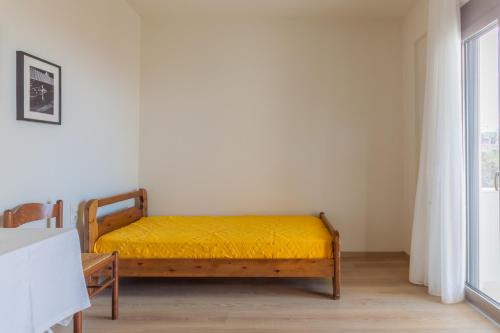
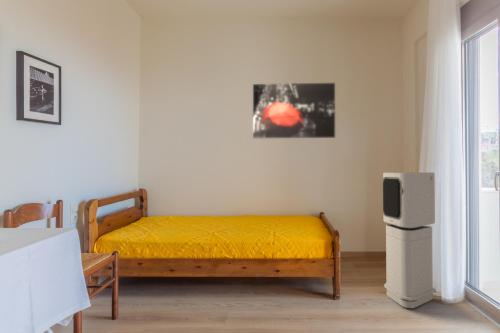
+ wall art (293, 110)
+ air purifier (412, 236)
